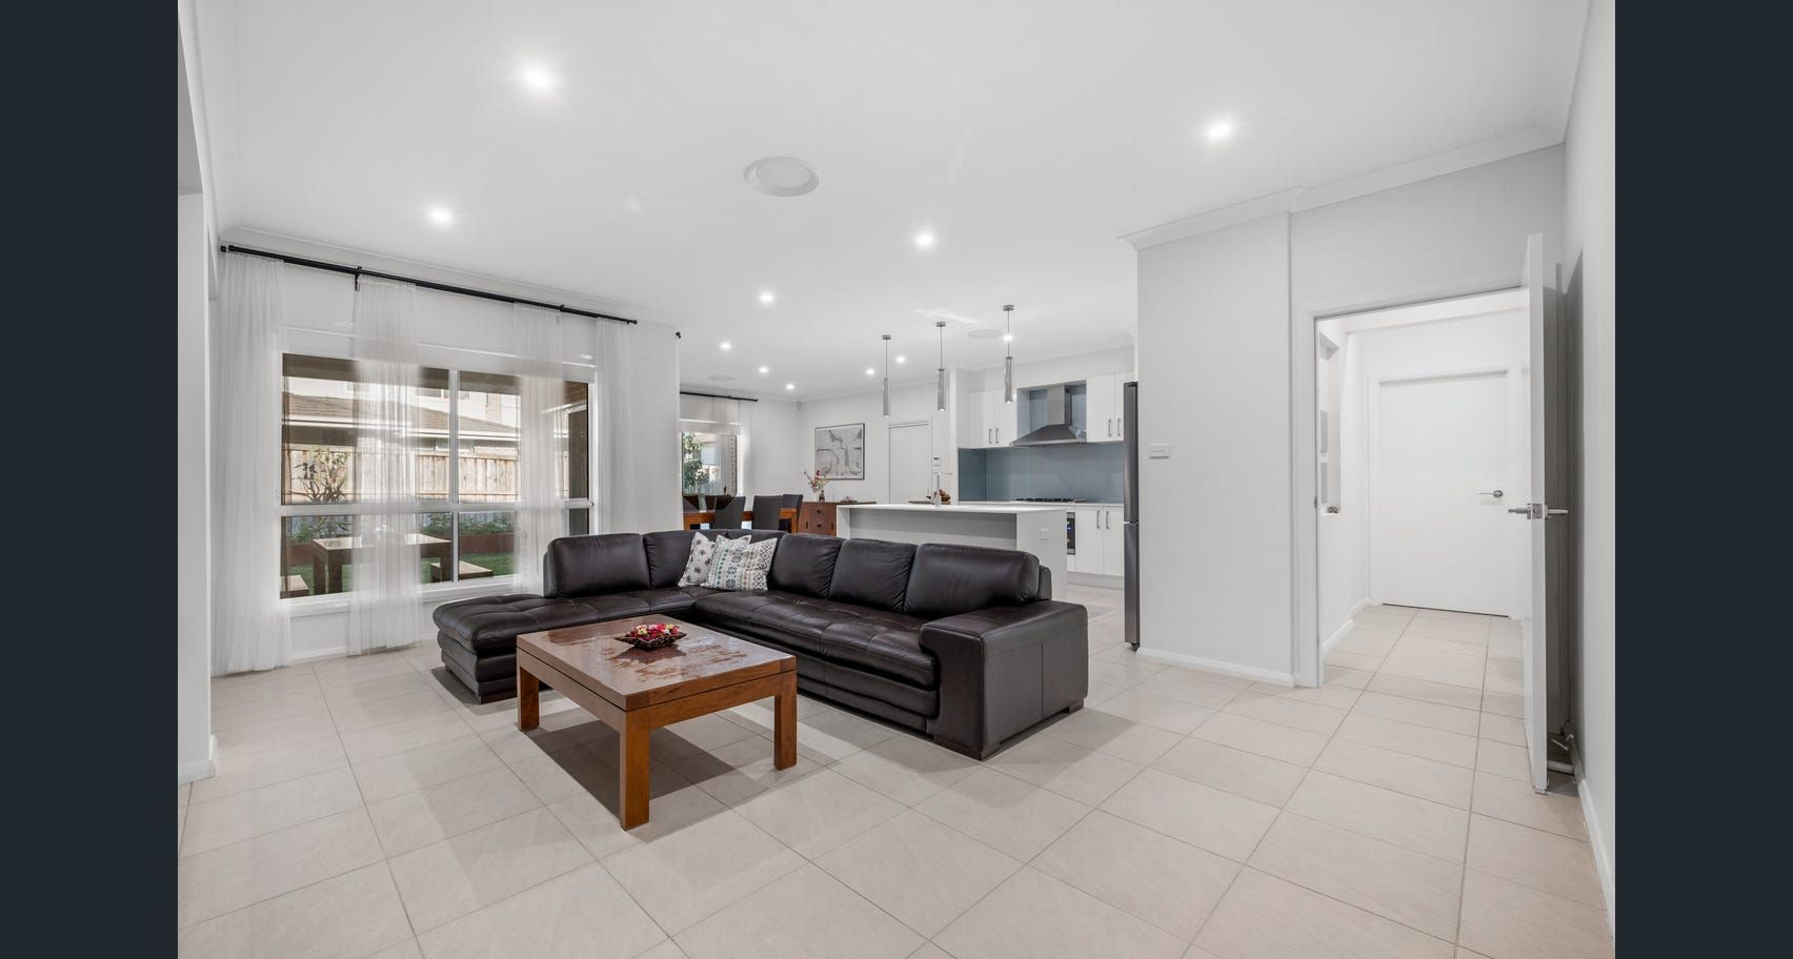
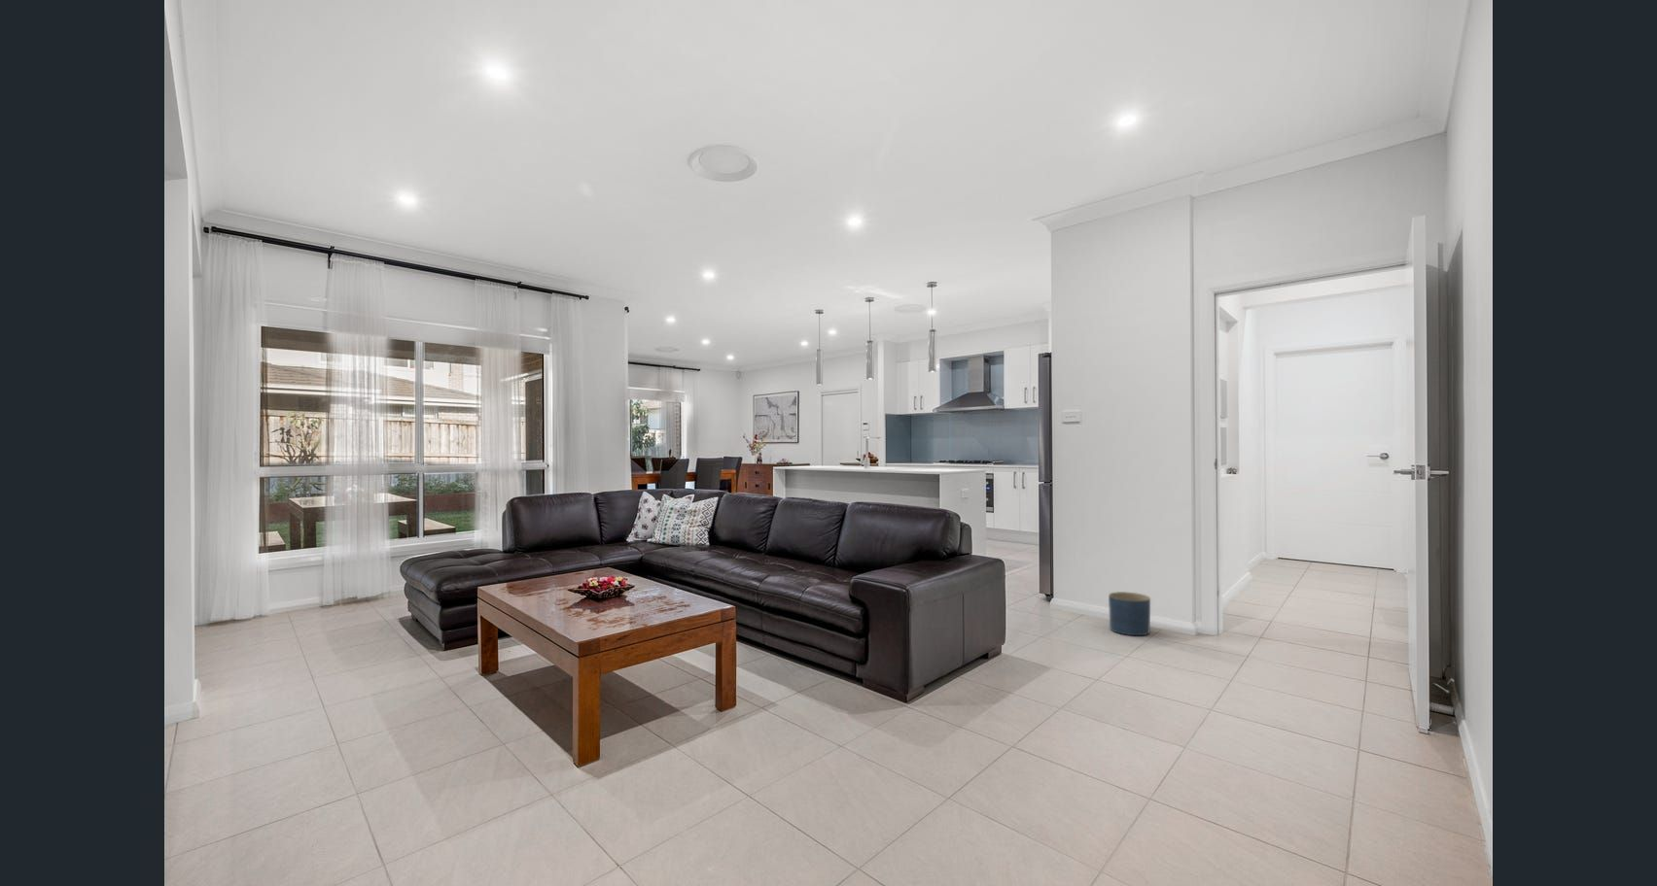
+ planter (1129, 613)
